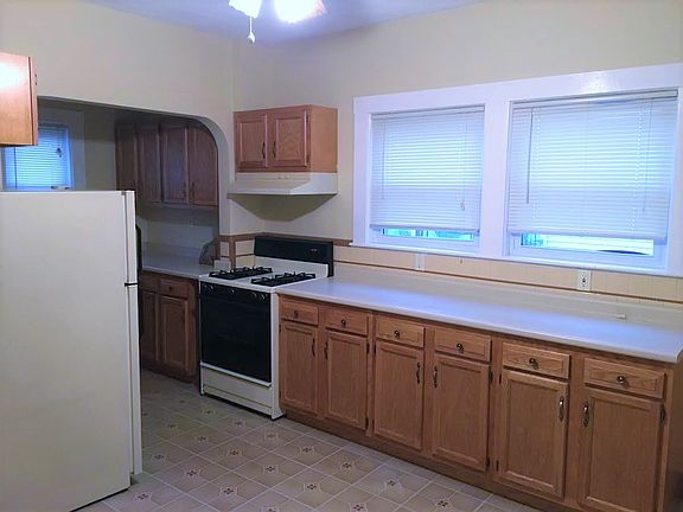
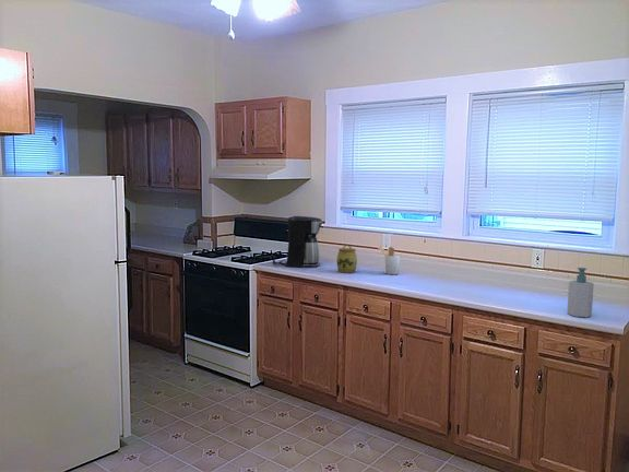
+ jar (346, 258)
+ coffee maker (298, 240)
+ utensil holder (388, 259)
+ soap bottle (580, 291)
